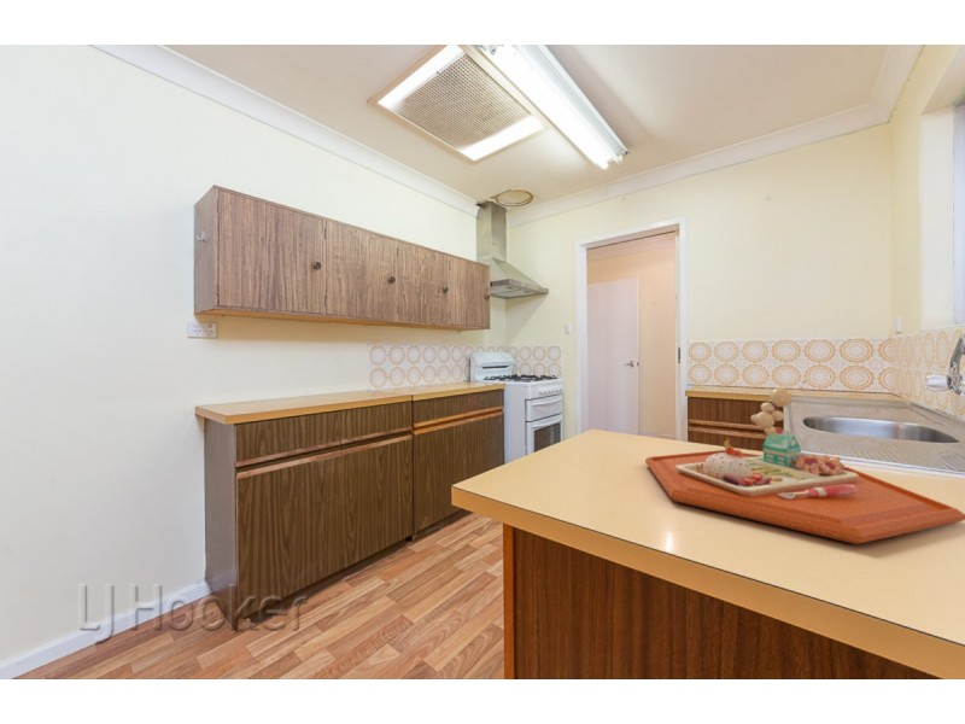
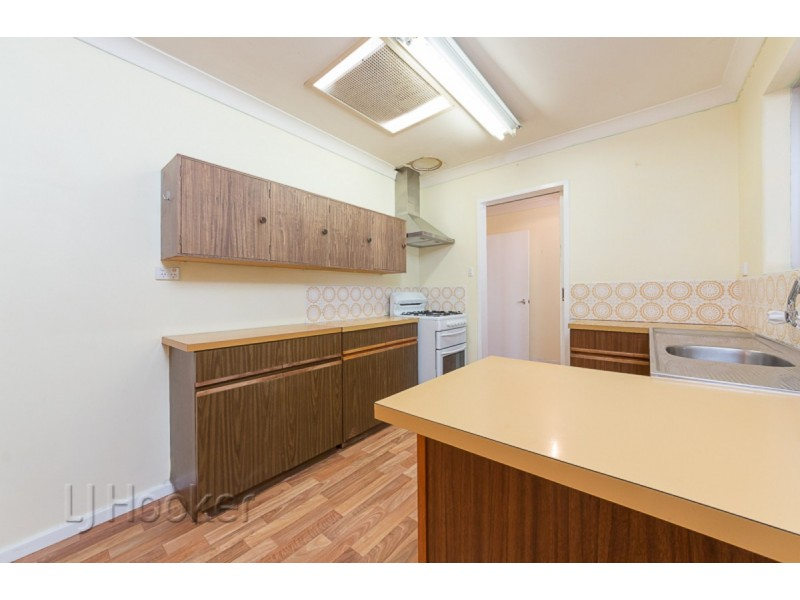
- food tray (768, 434)
